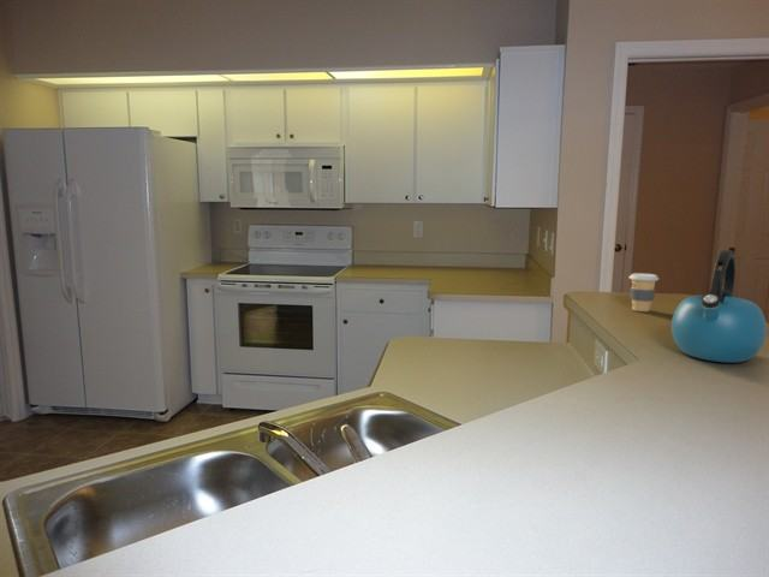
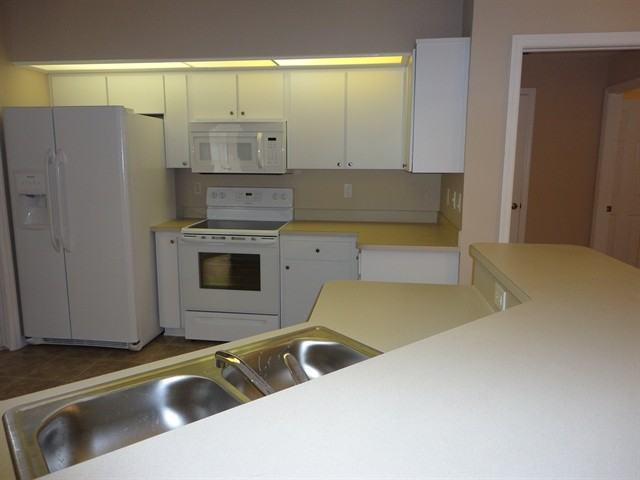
- coffee cup (642, 292)
- kettle (719, 304)
